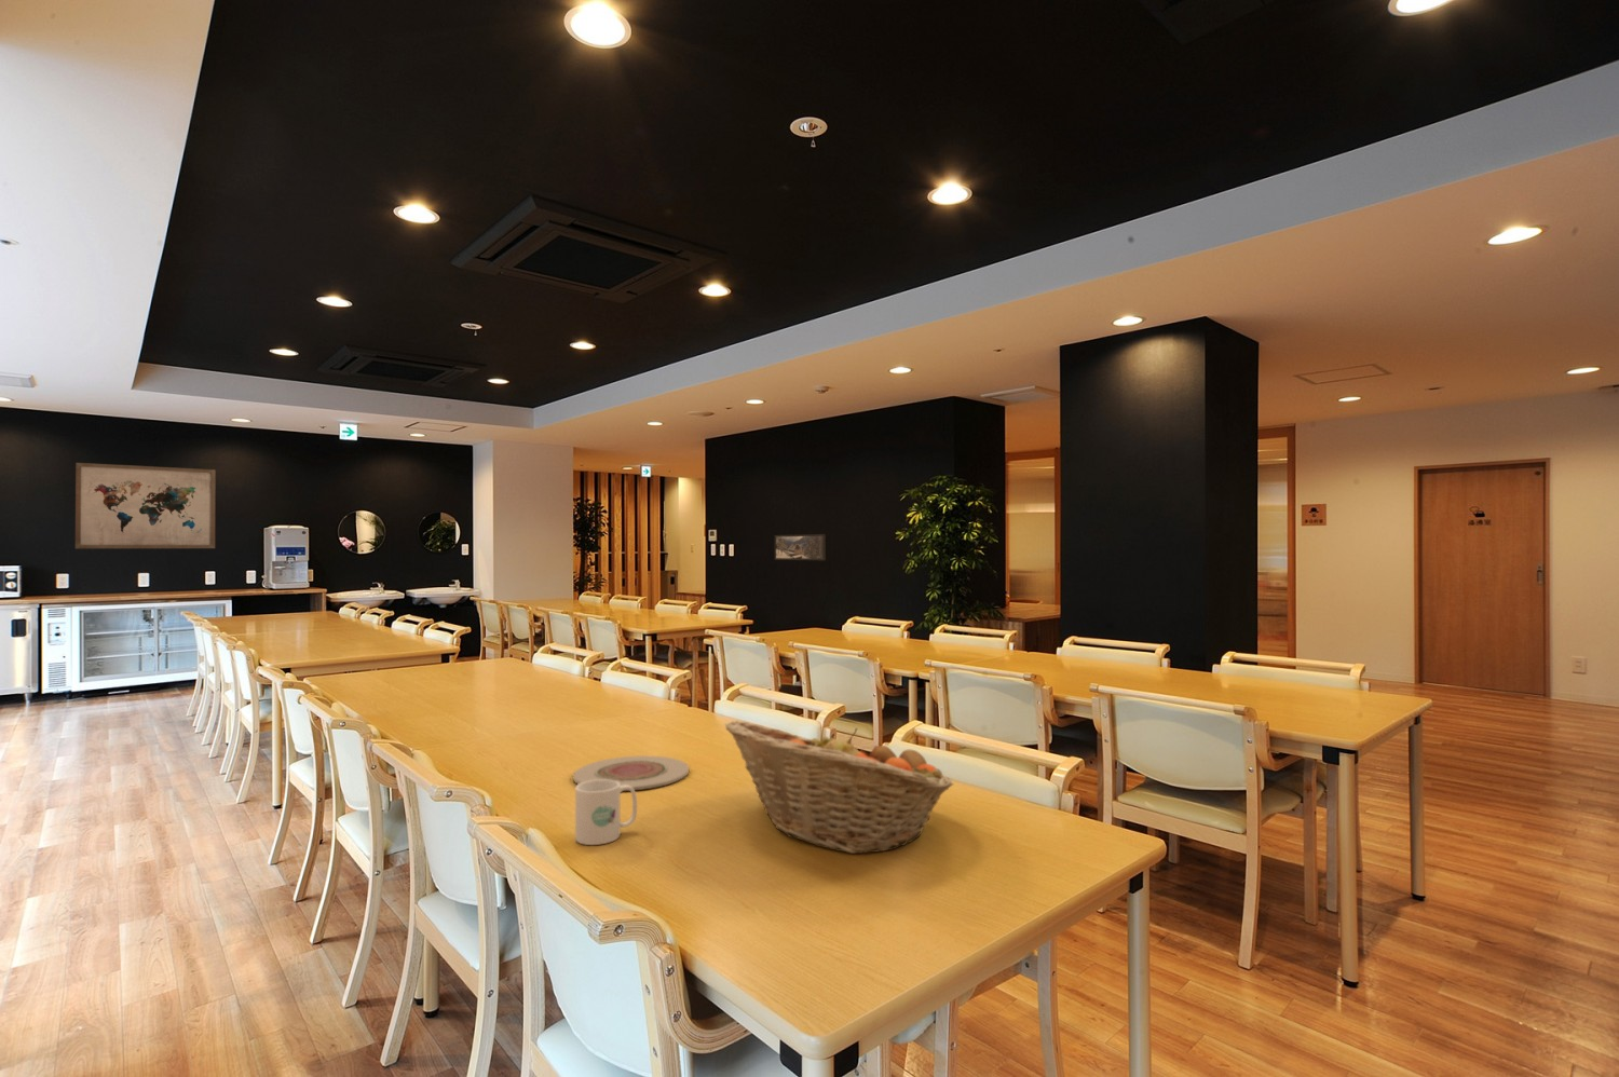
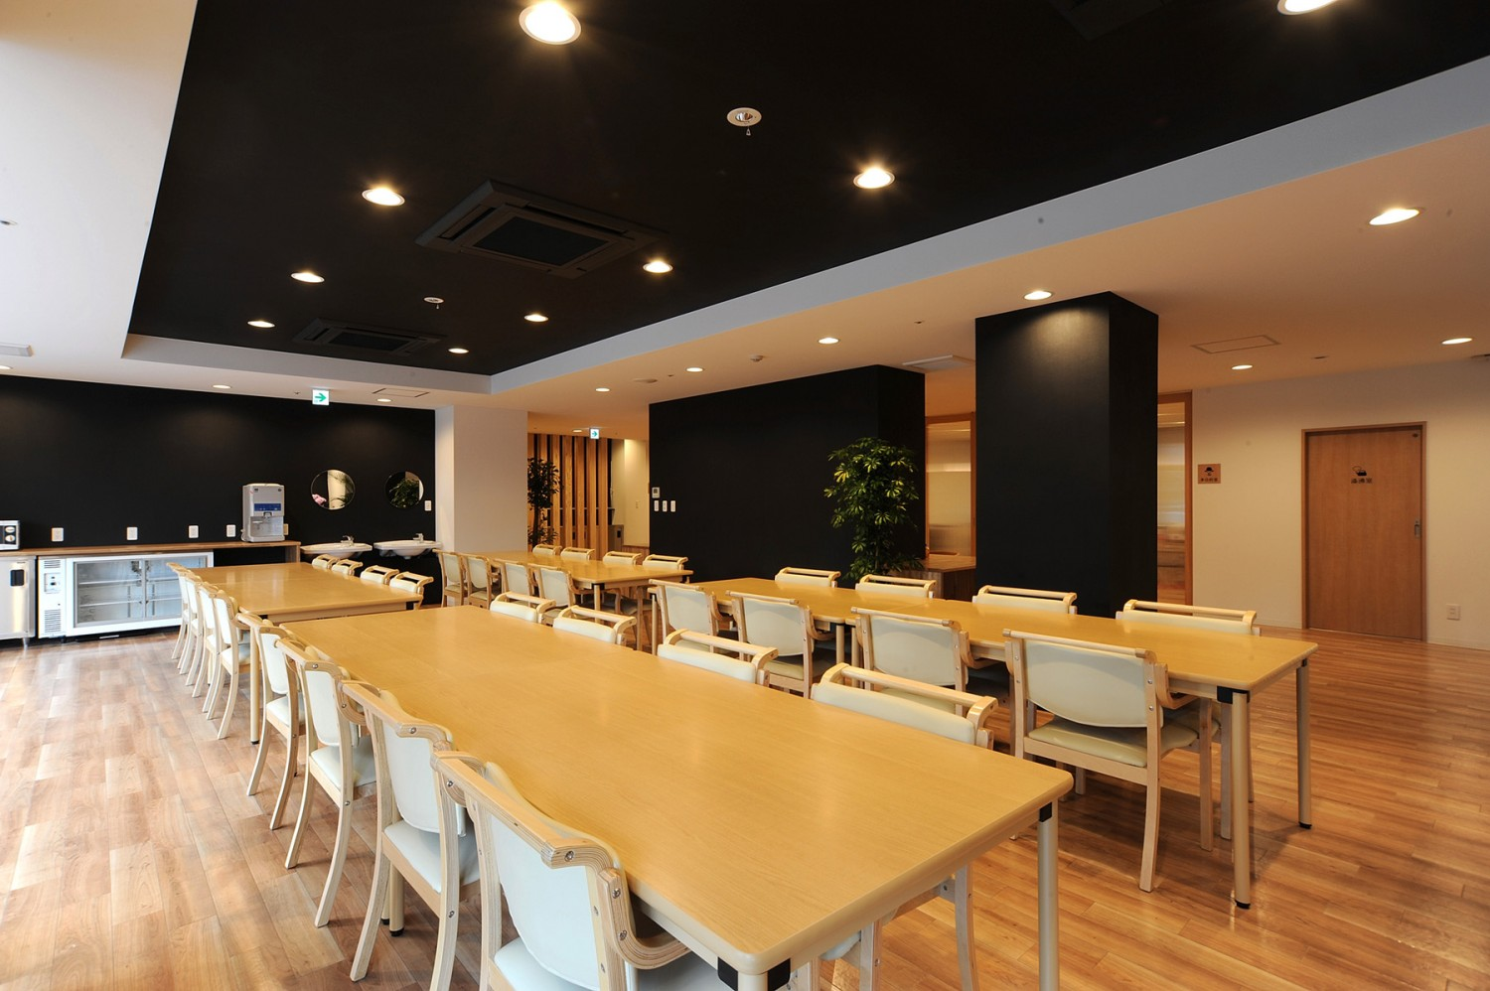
- mug (607, 809)
- fruit basket (834, 772)
- plate (631, 770)
- wall art (148, 507)
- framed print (799, 547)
